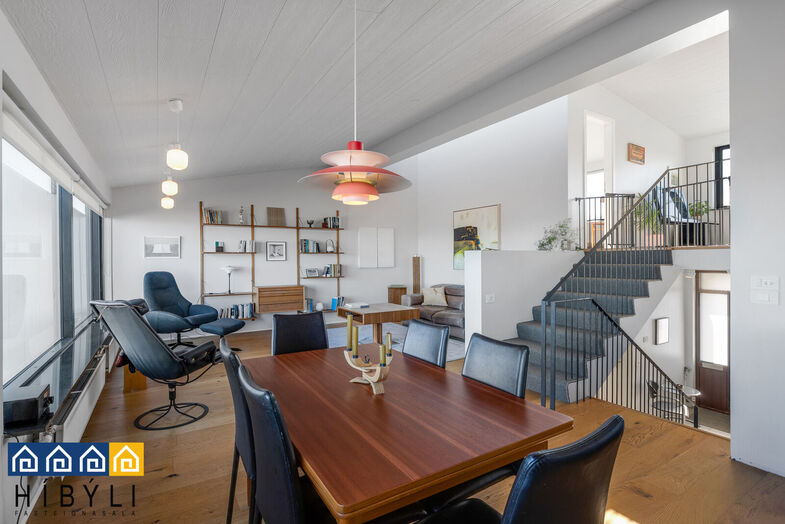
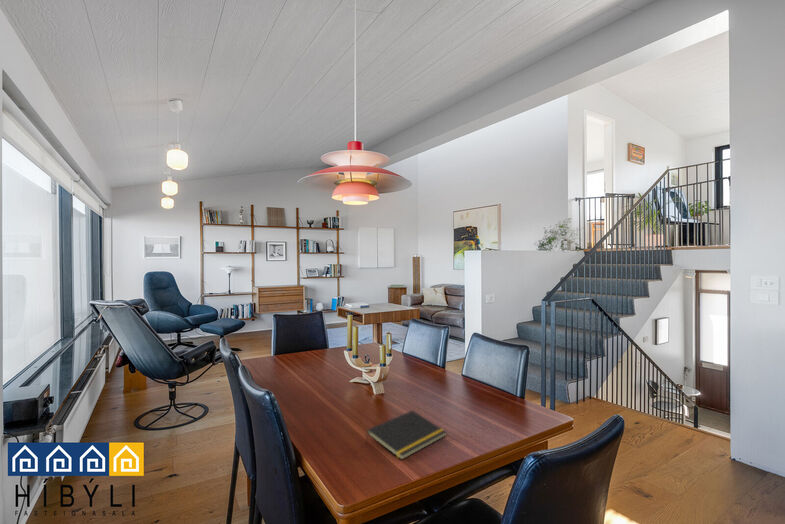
+ notepad (407, 432)
